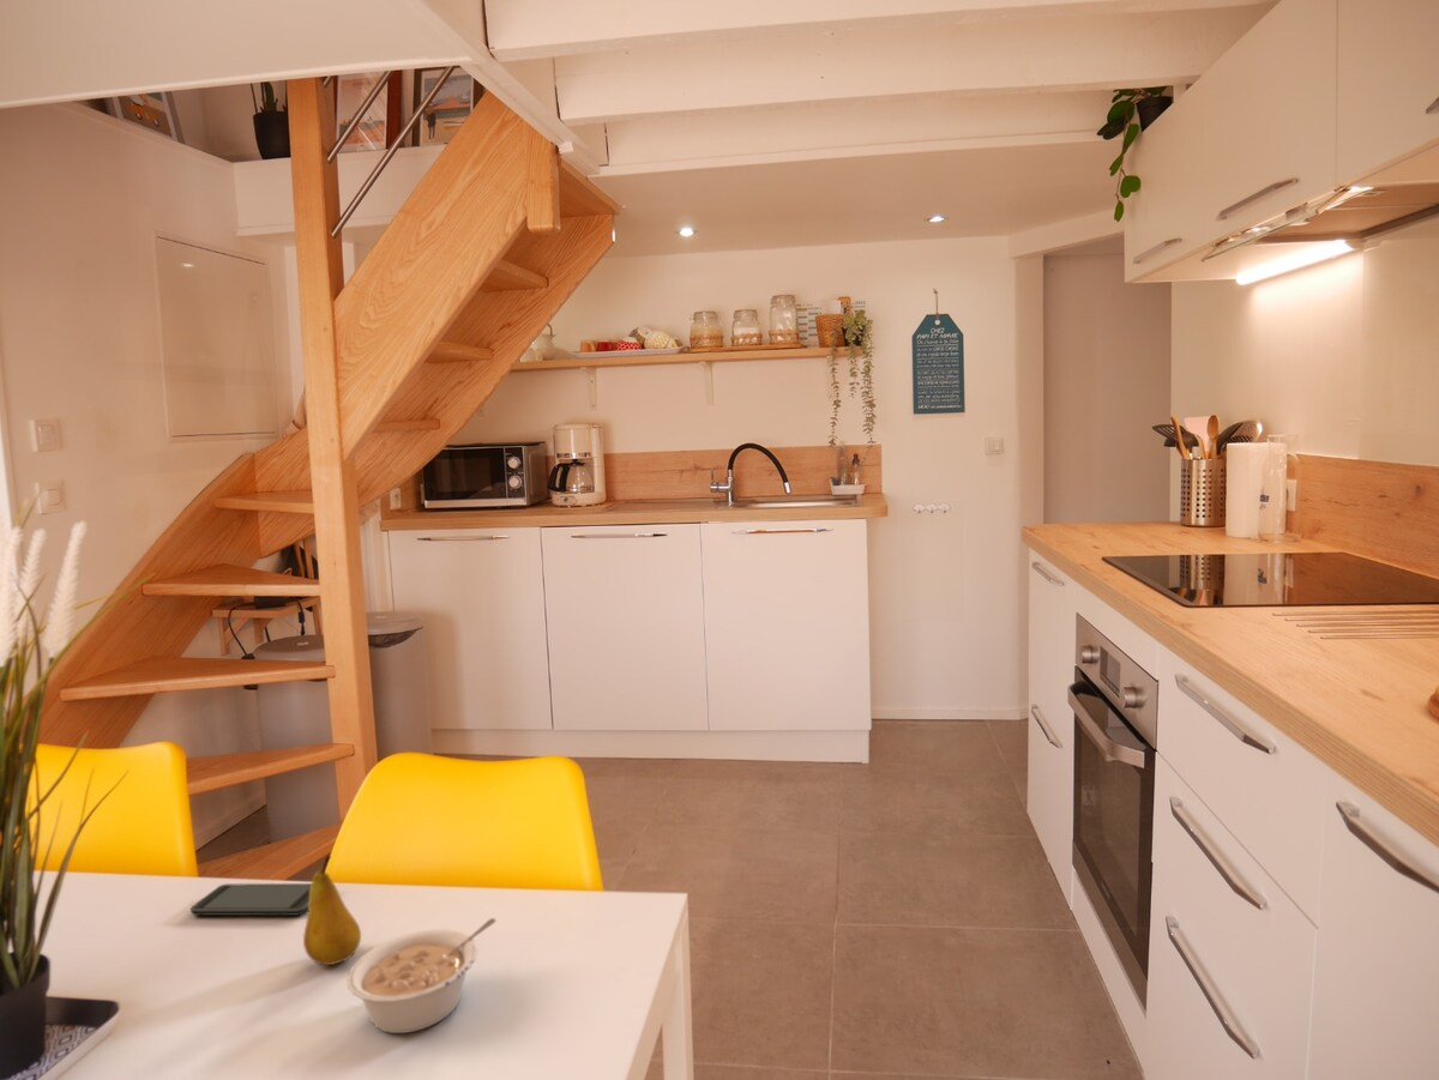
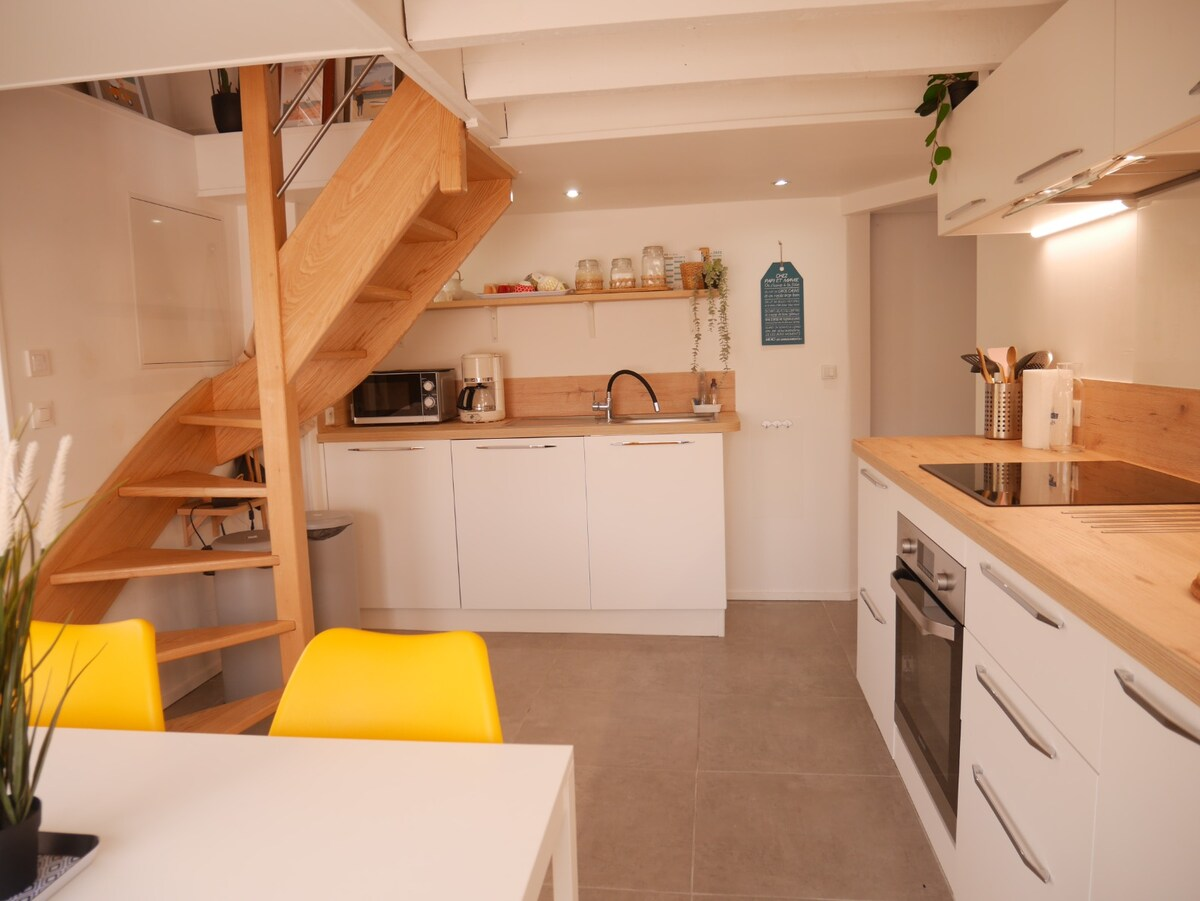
- smartphone (260, 899)
- legume (417, 977)
- fruit (330, 907)
